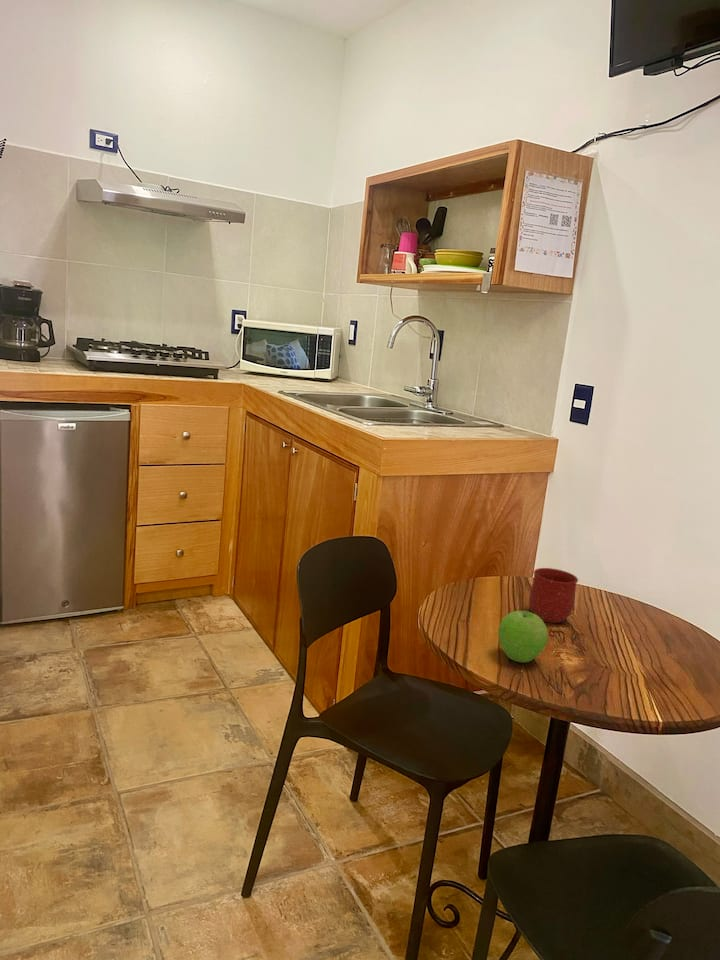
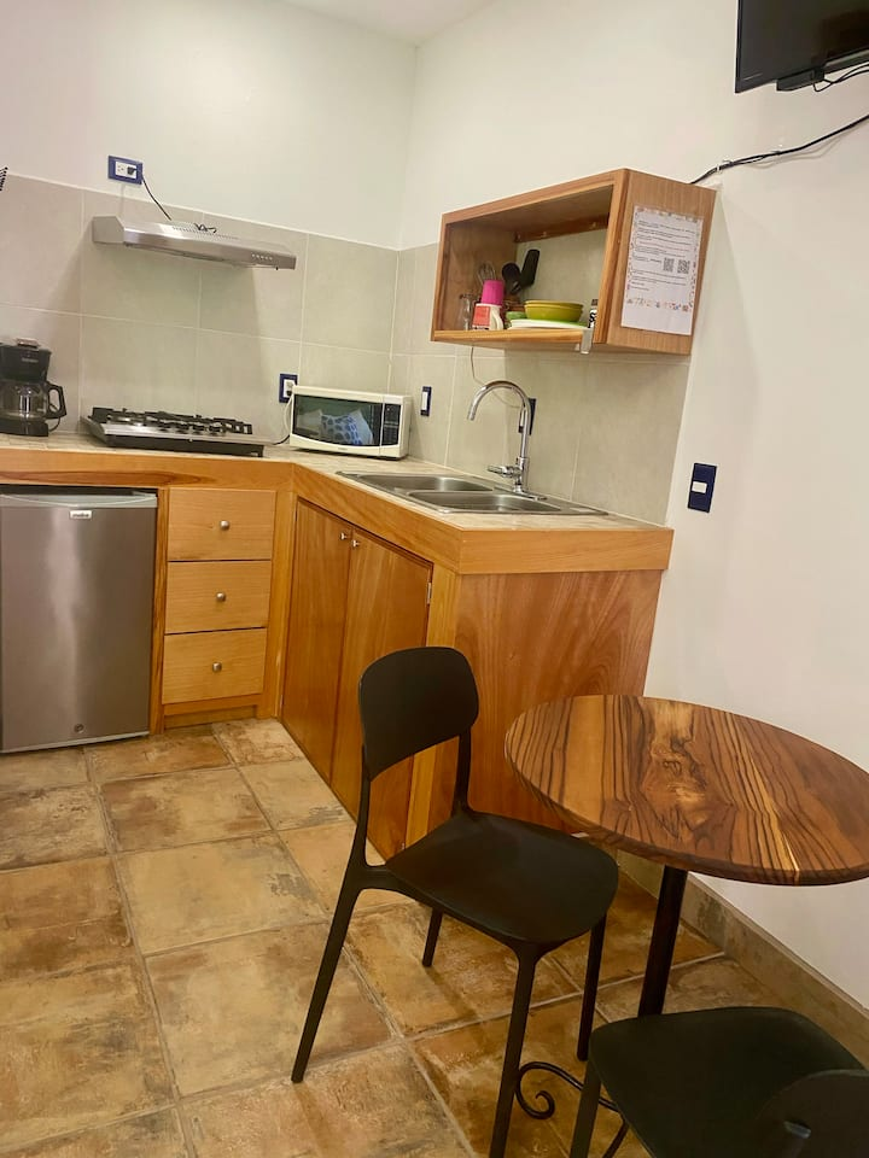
- mug (553, 594)
- fruit (522, 636)
